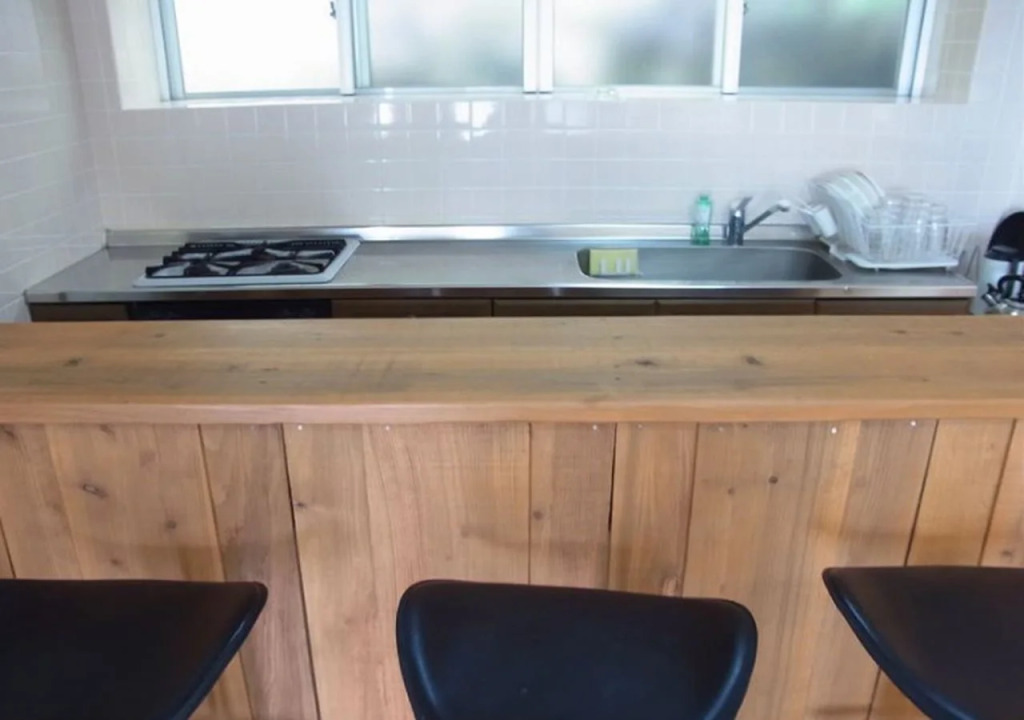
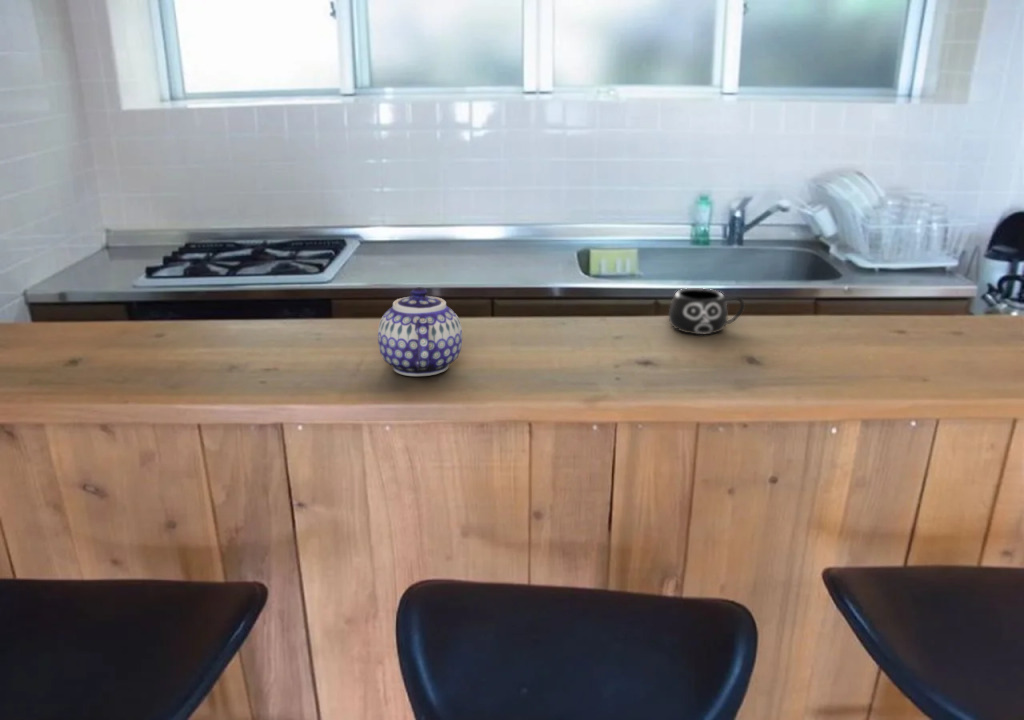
+ mug (706, 311)
+ teapot (420, 328)
